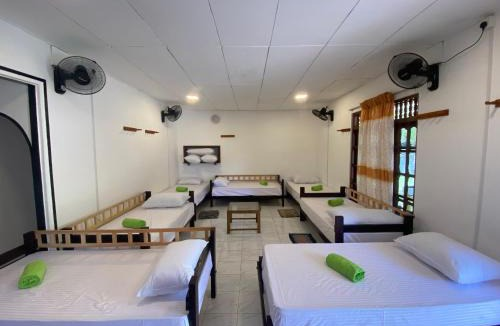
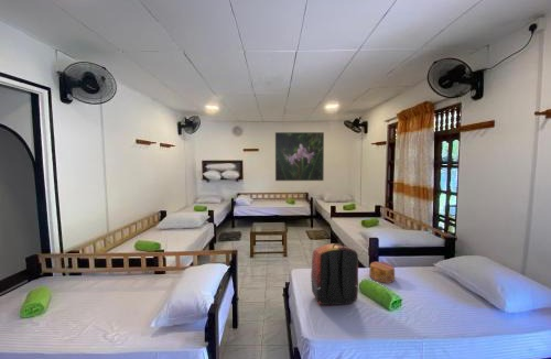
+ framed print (299, 156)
+ hat (381, 271)
+ backpack (334, 270)
